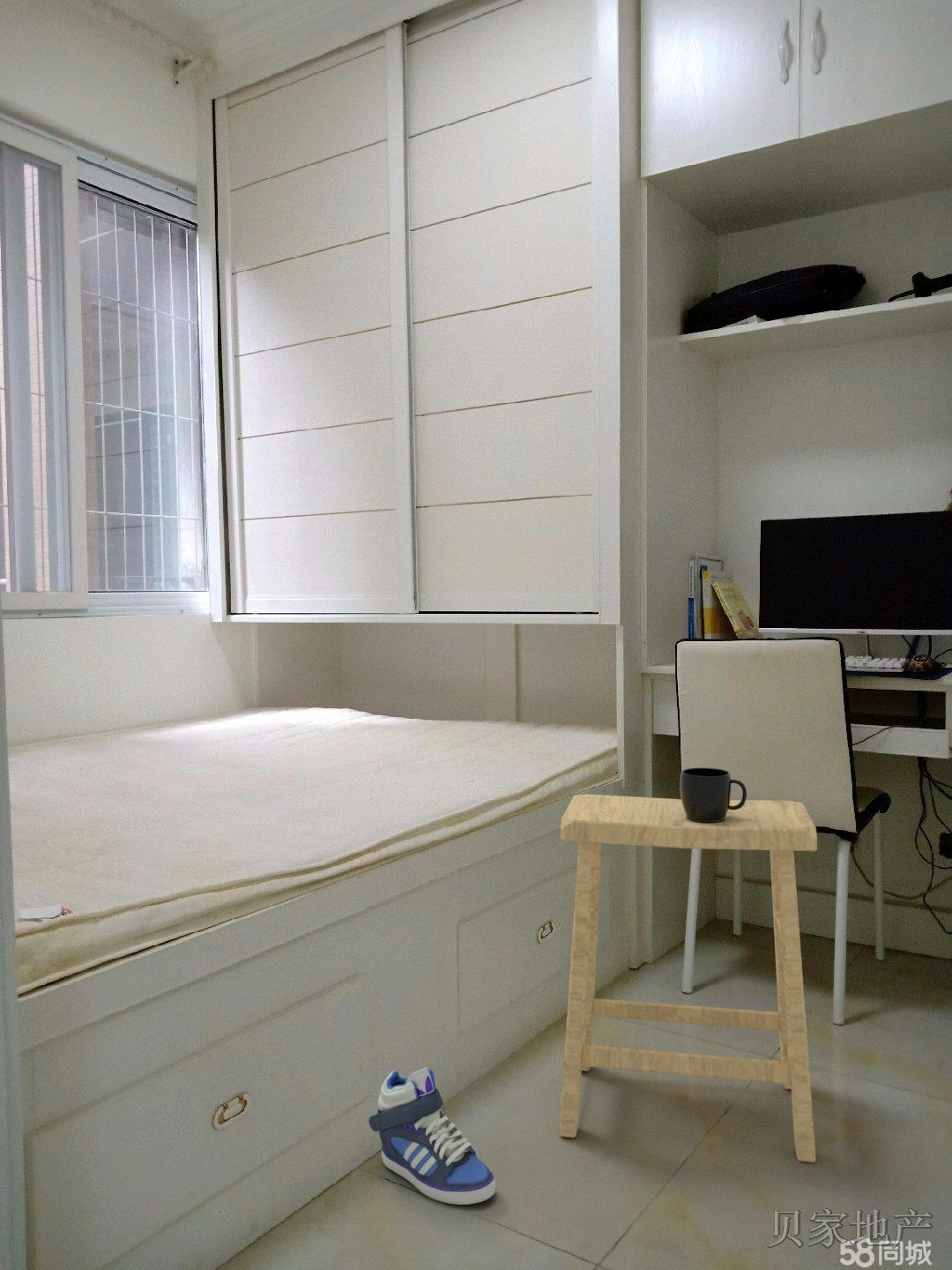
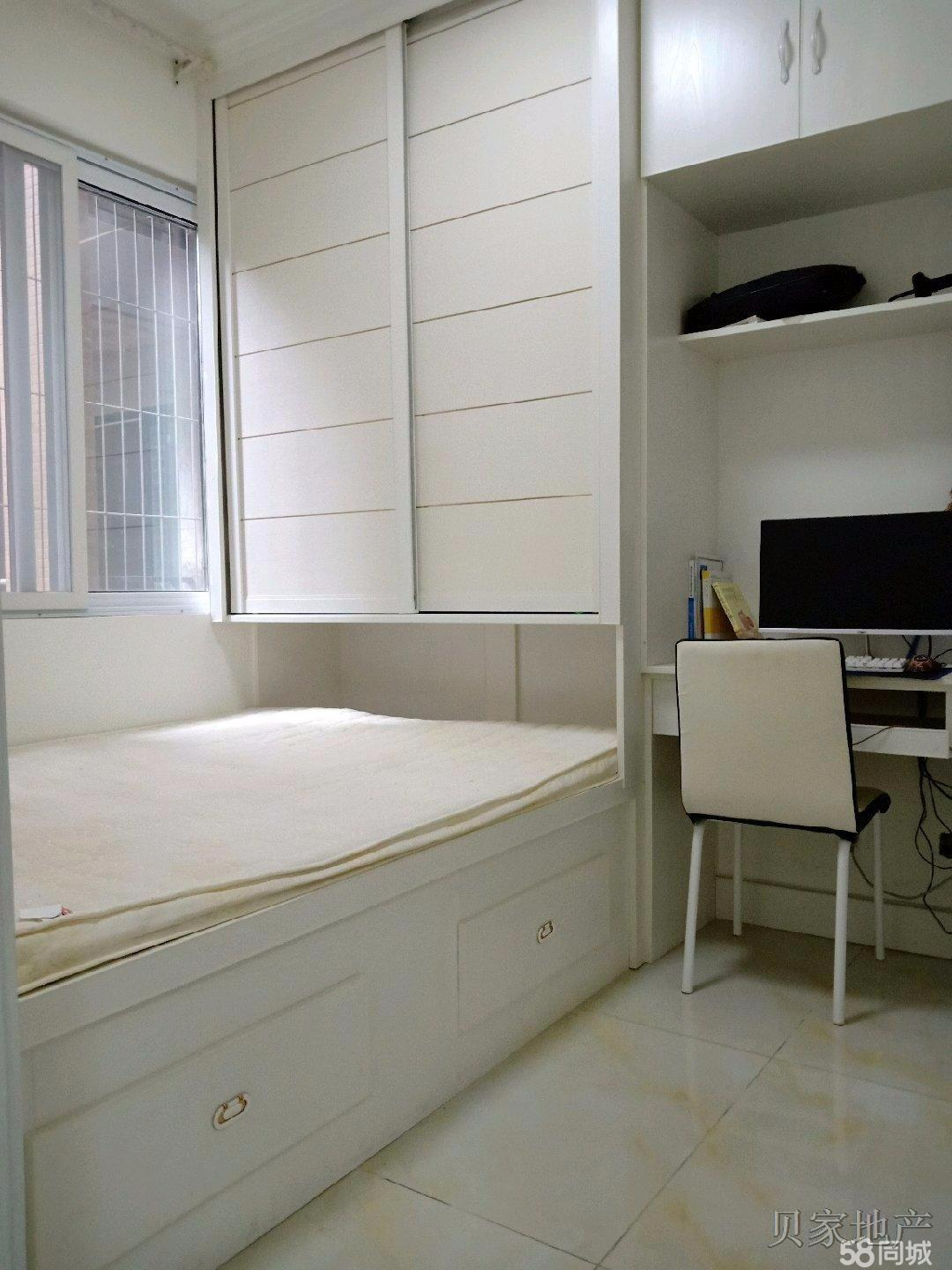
- mug (712, 794)
- sneaker (433, 1127)
- stool (681, 1005)
